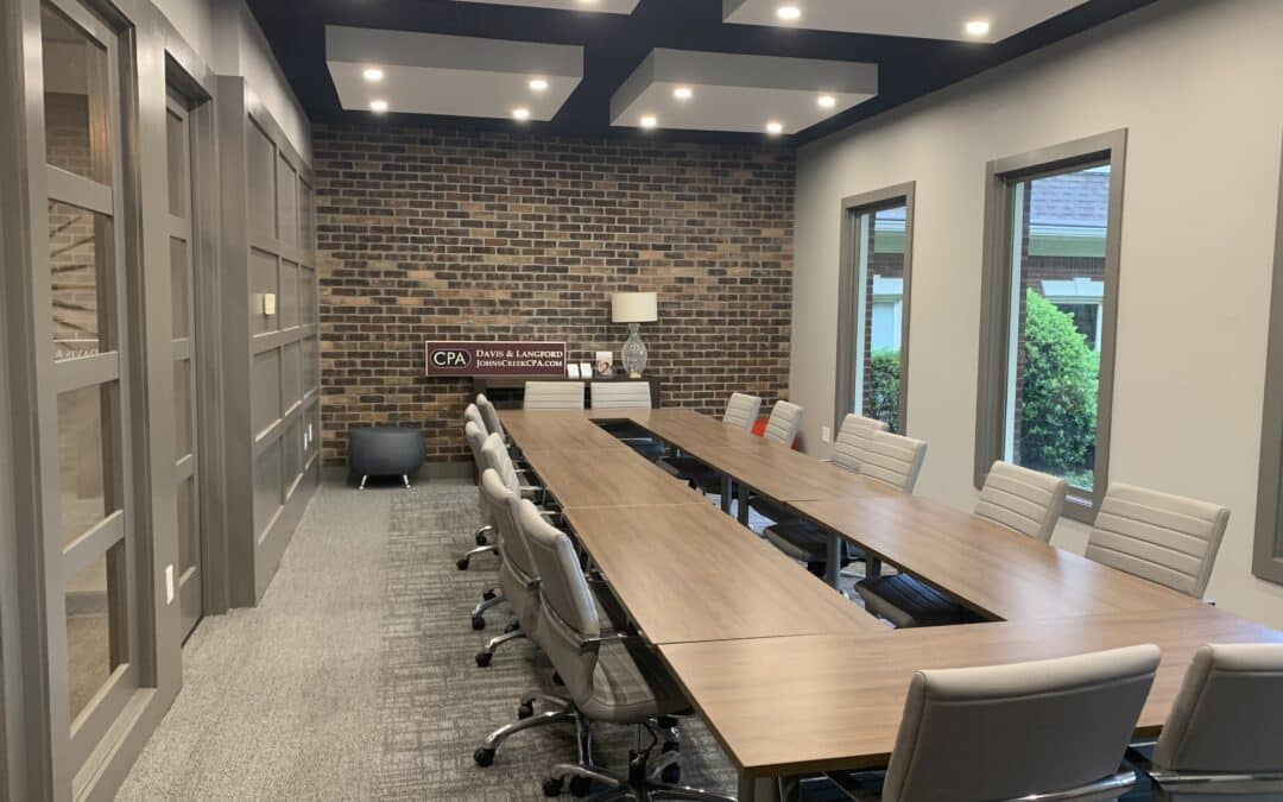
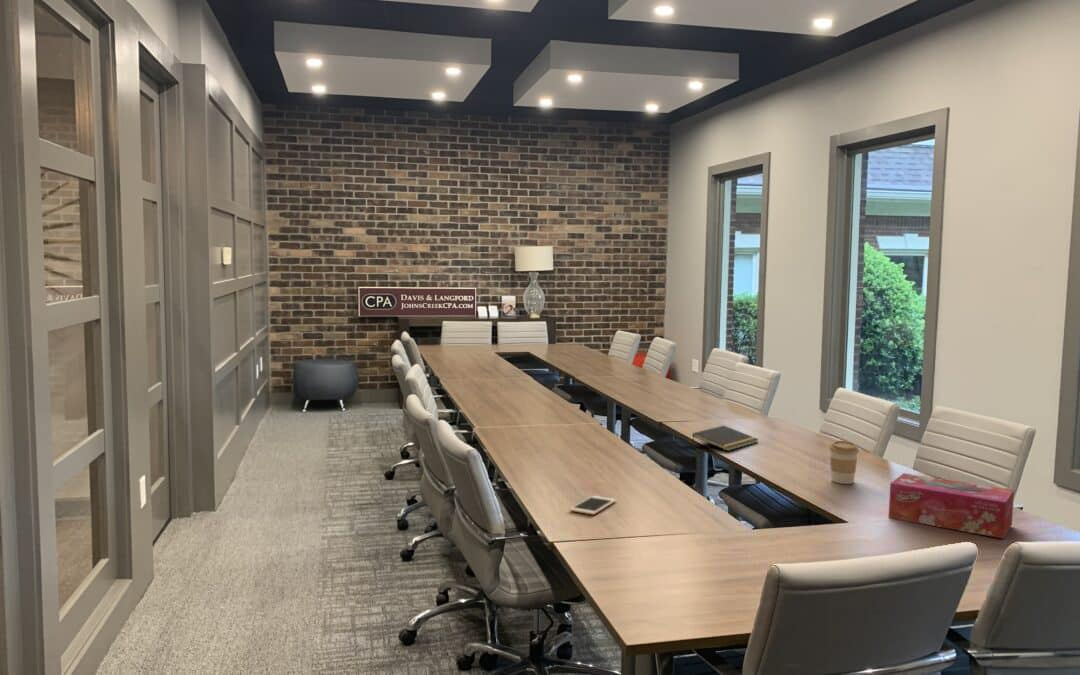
+ coffee cup (843, 462)
+ tissue box (950, 503)
+ notepad (725, 437)
+ cell phone (593, 504)
